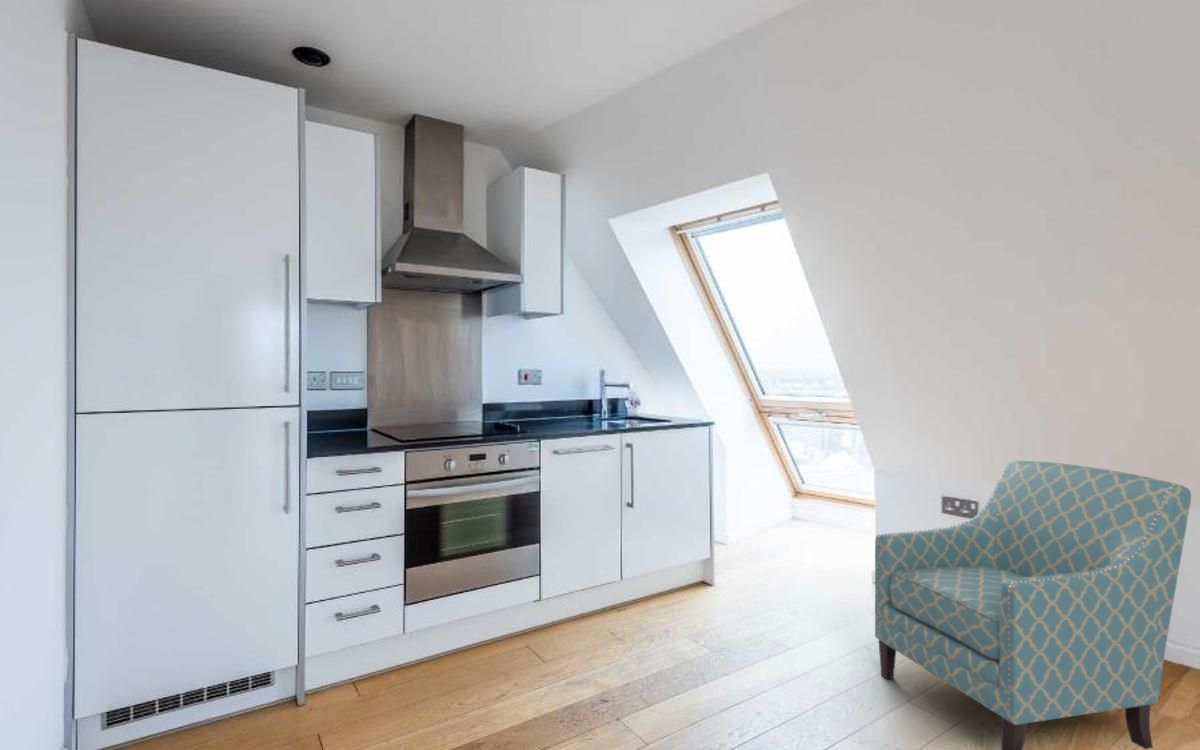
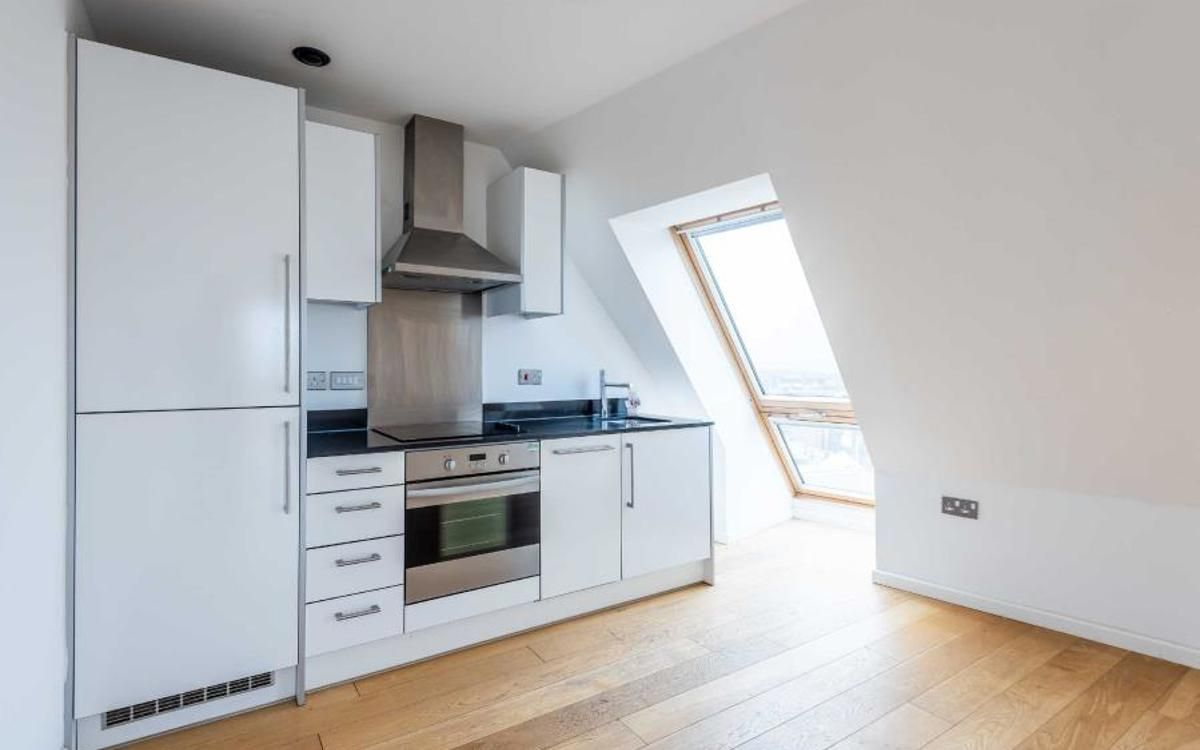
- chair (1016, 586)
